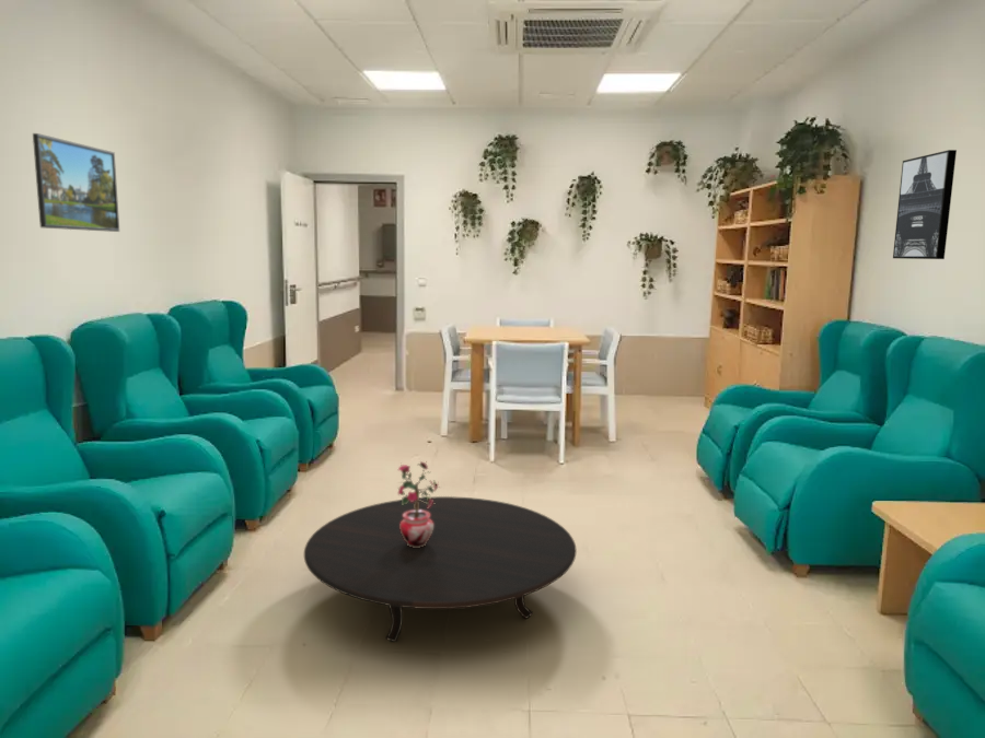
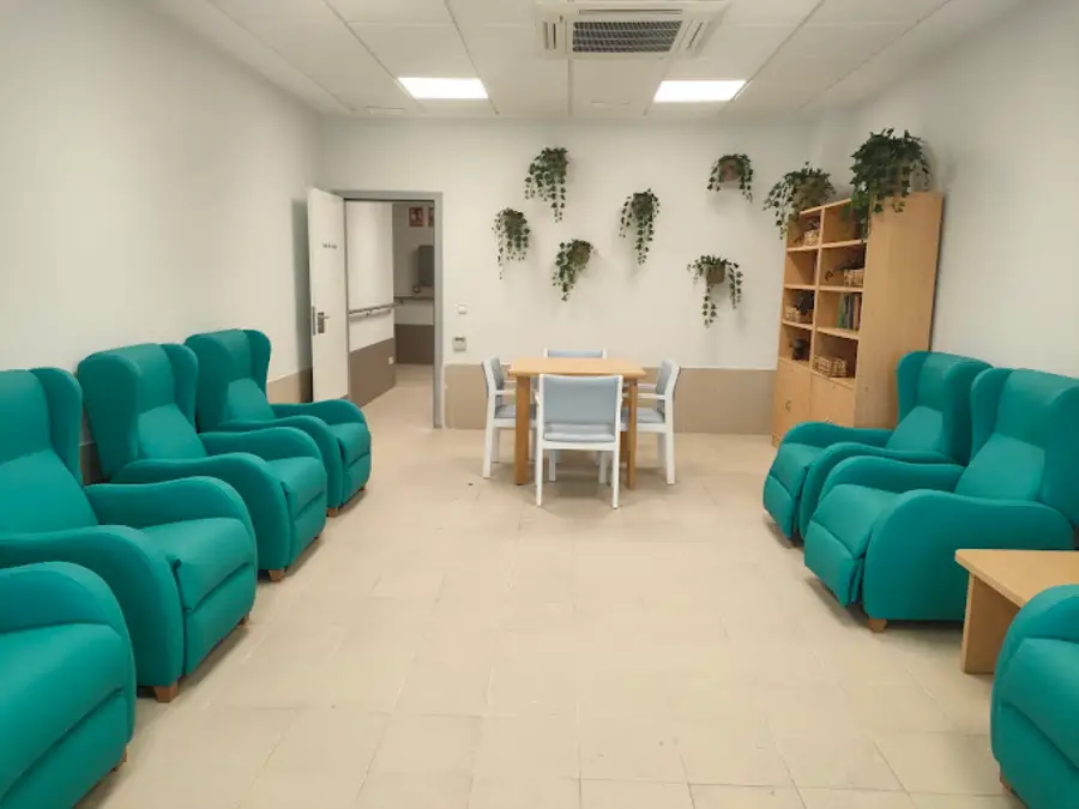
- potted plant (416, 501)
- wall art (922, 208)
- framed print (80, 187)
- table (441, 569)
